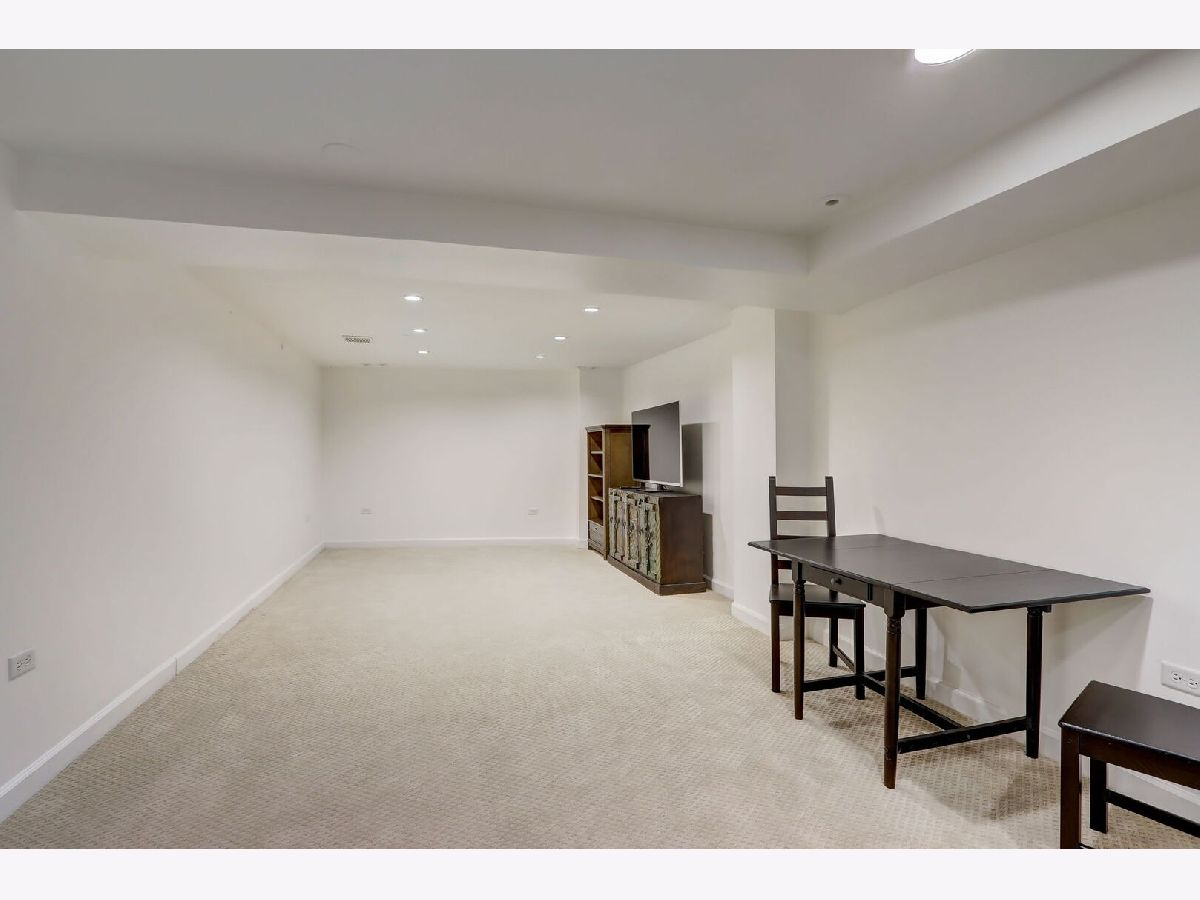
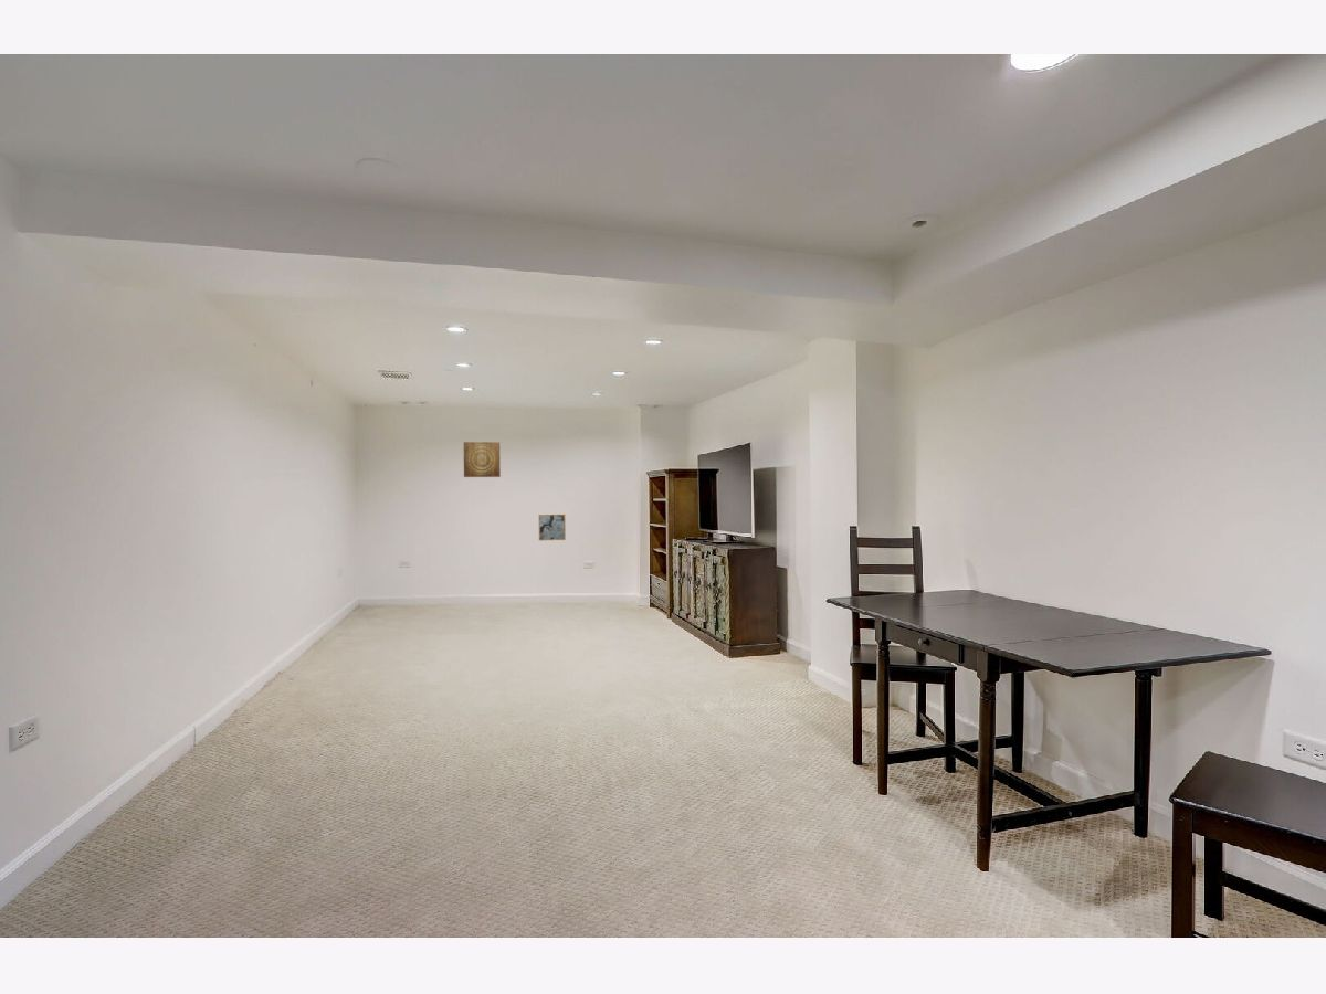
+ wall art (482, 459)
+ wall art (551, 527)
